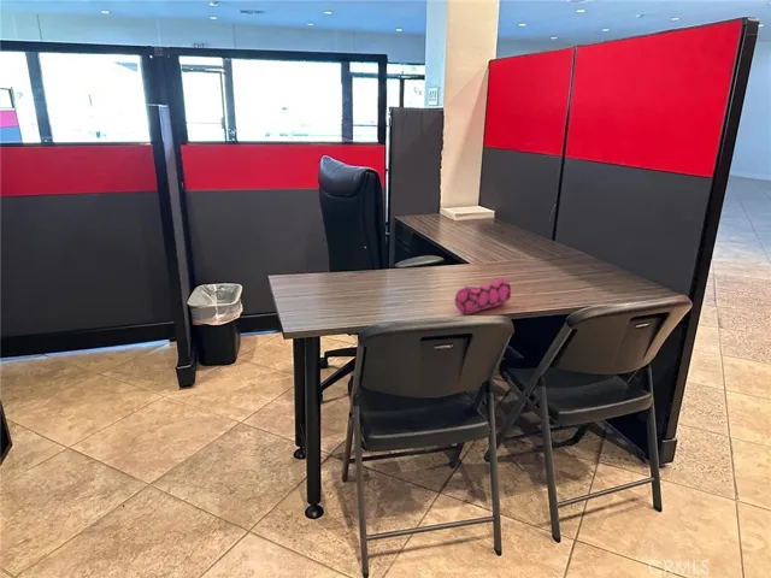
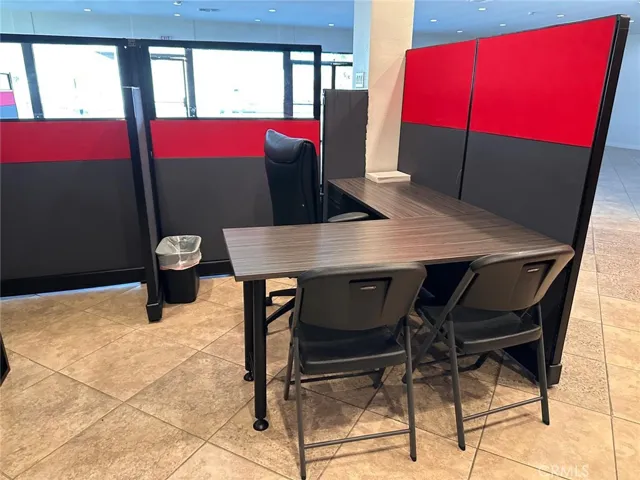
- pencil case (484, 294)
